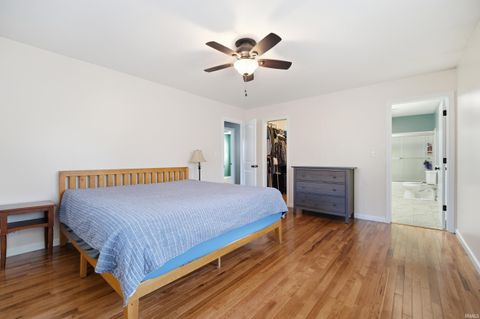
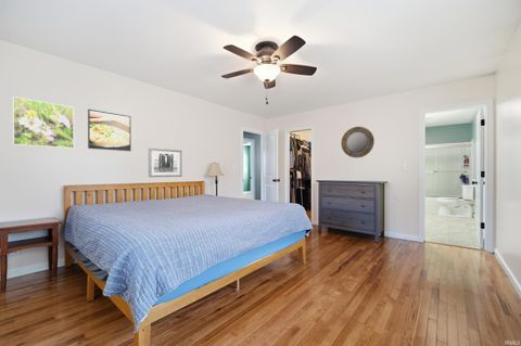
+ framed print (110, 131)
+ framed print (46, 124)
+ home mirror (356, 142)
+ wall art (166, 163)
